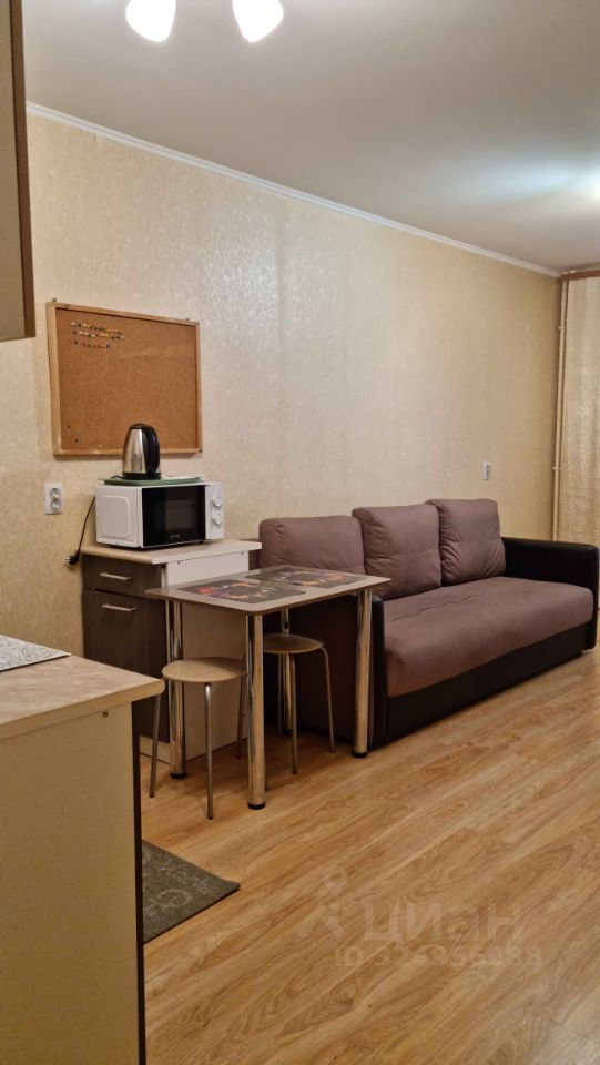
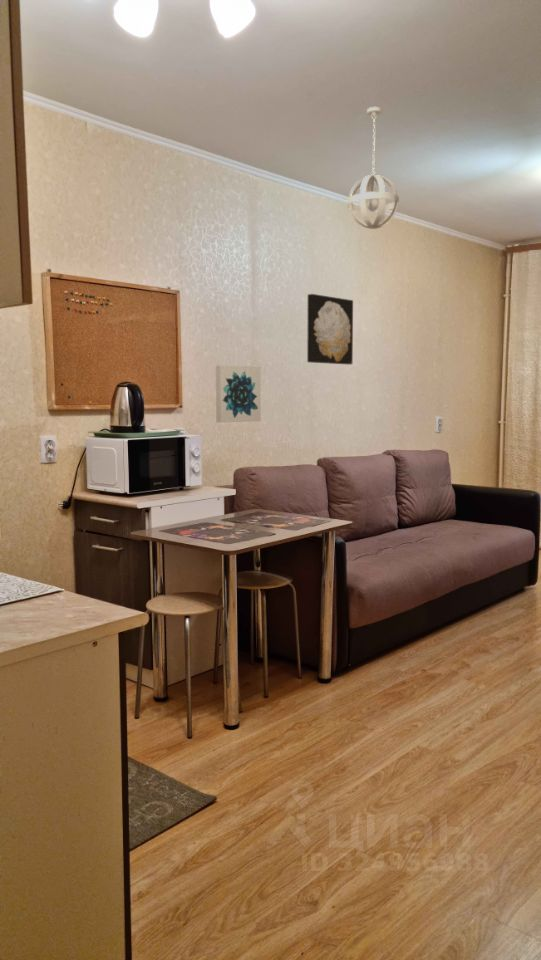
+ pendant light (373, 170)
+ wall art (330, 330)
+ wall art (238, 394)
